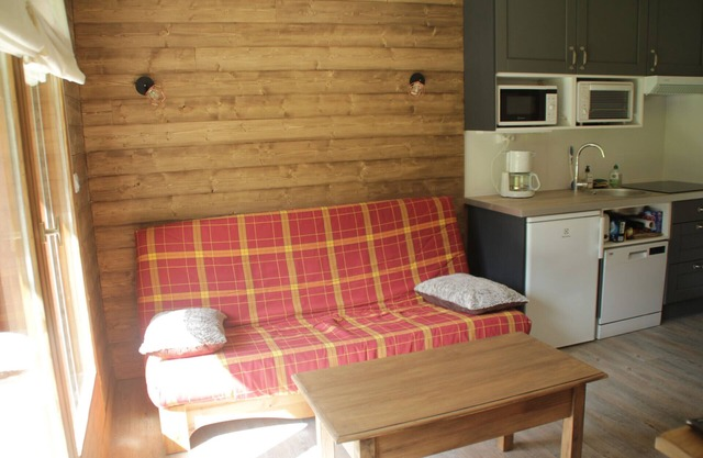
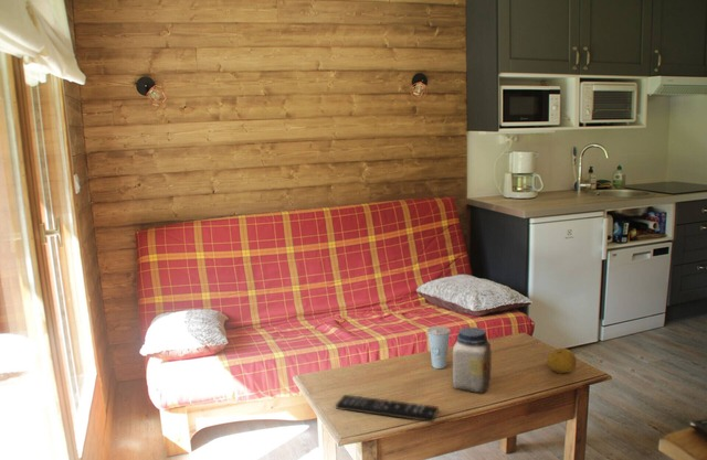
+ jar (472, 357)
+ remote control (387, 407)
+ fruit (561, 360)
+ cup (439, 346)
